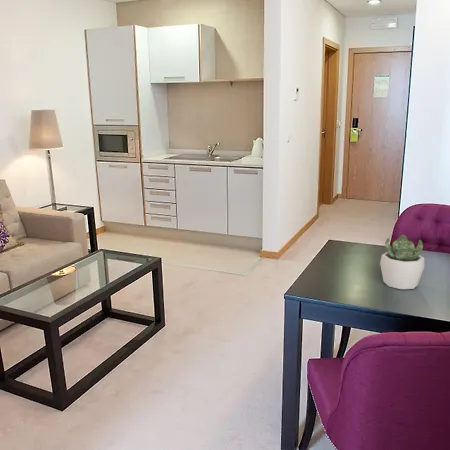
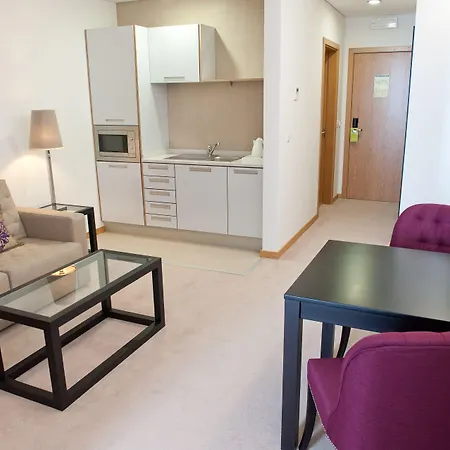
- succulent plant (402, 261)
